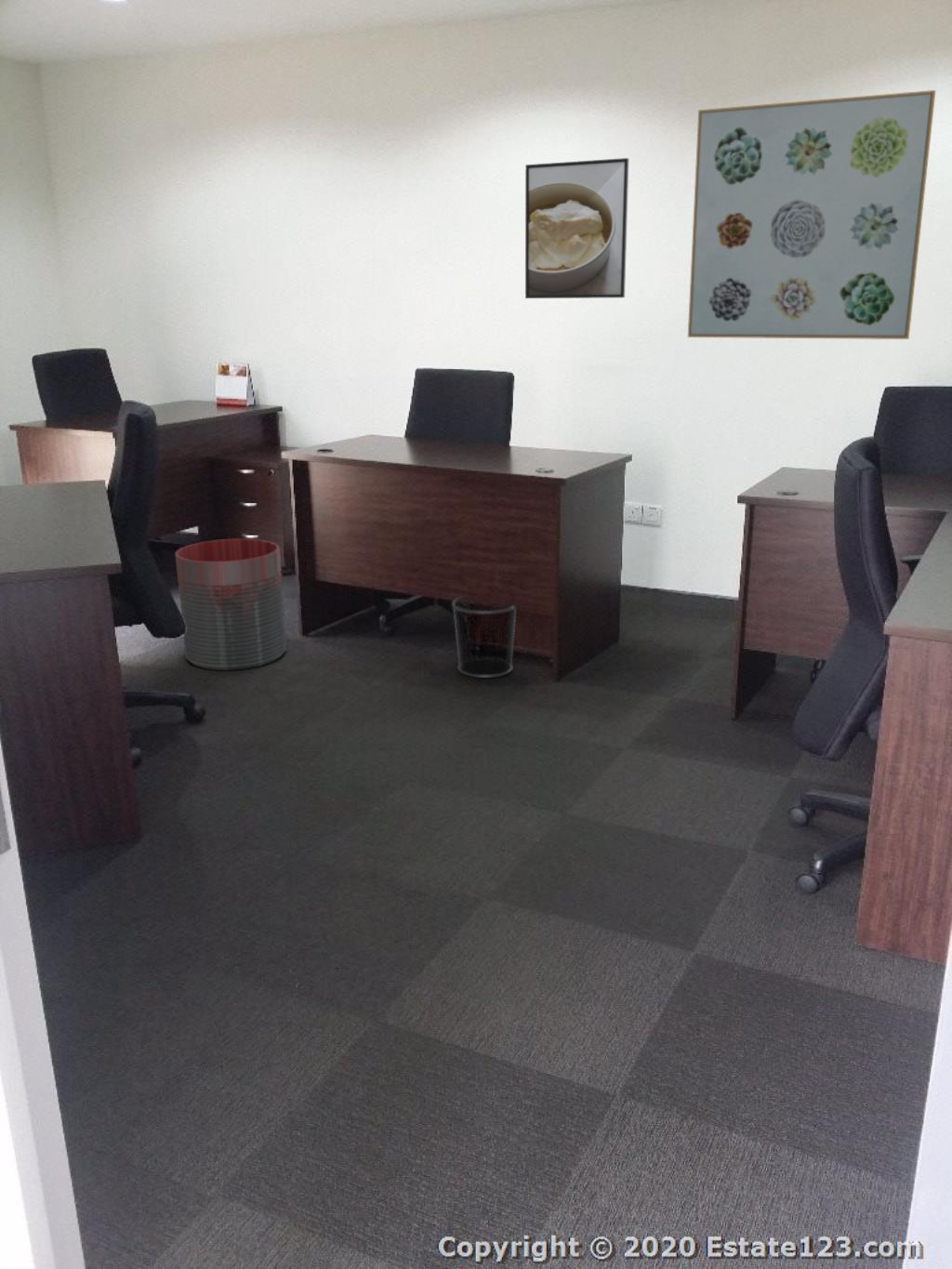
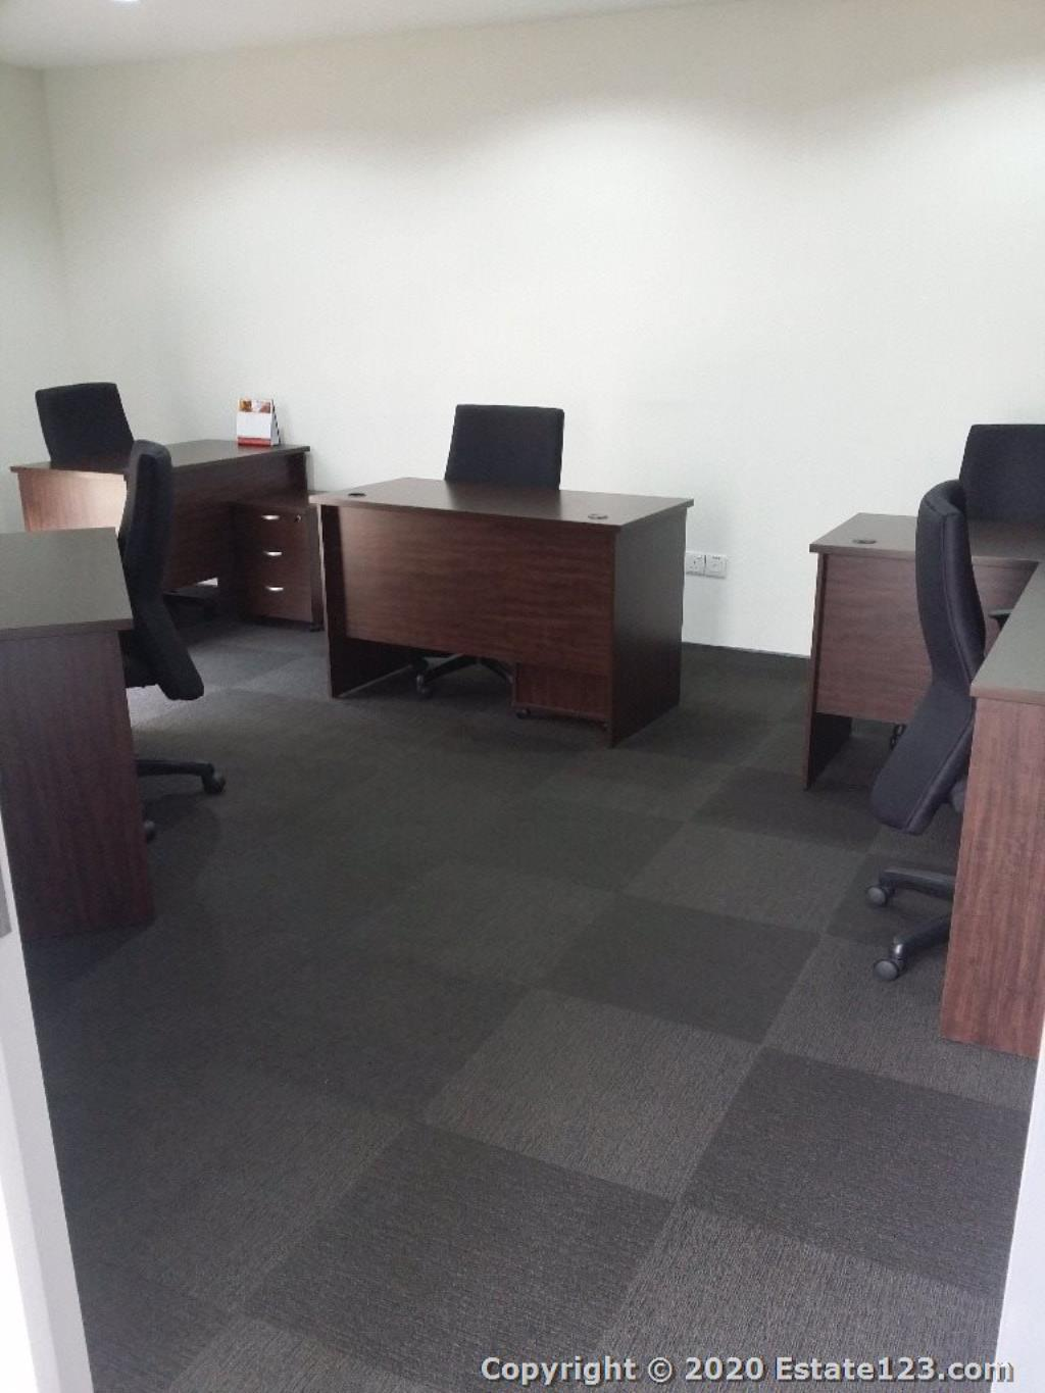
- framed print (575, 231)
- wall art (802, 223)
- waste bin (484, 635)
- trash can (231, 602)
